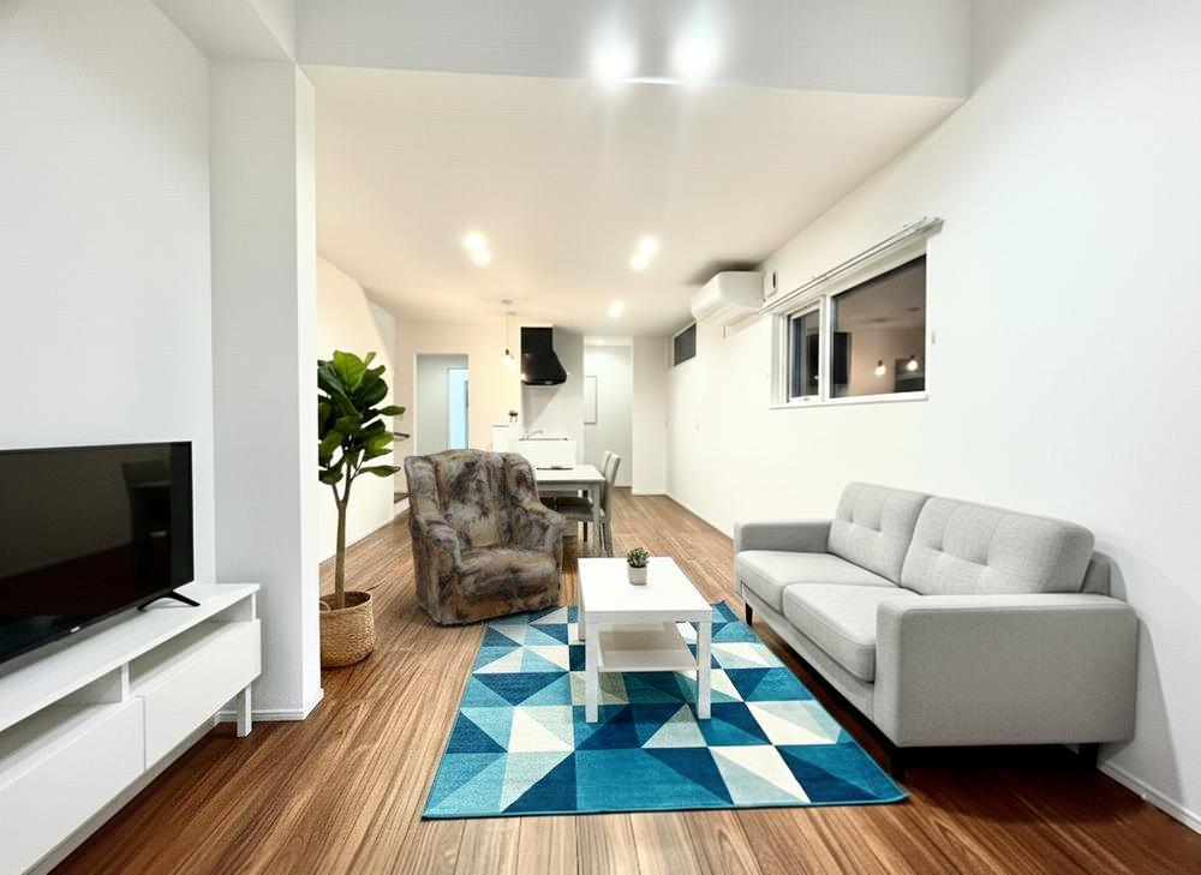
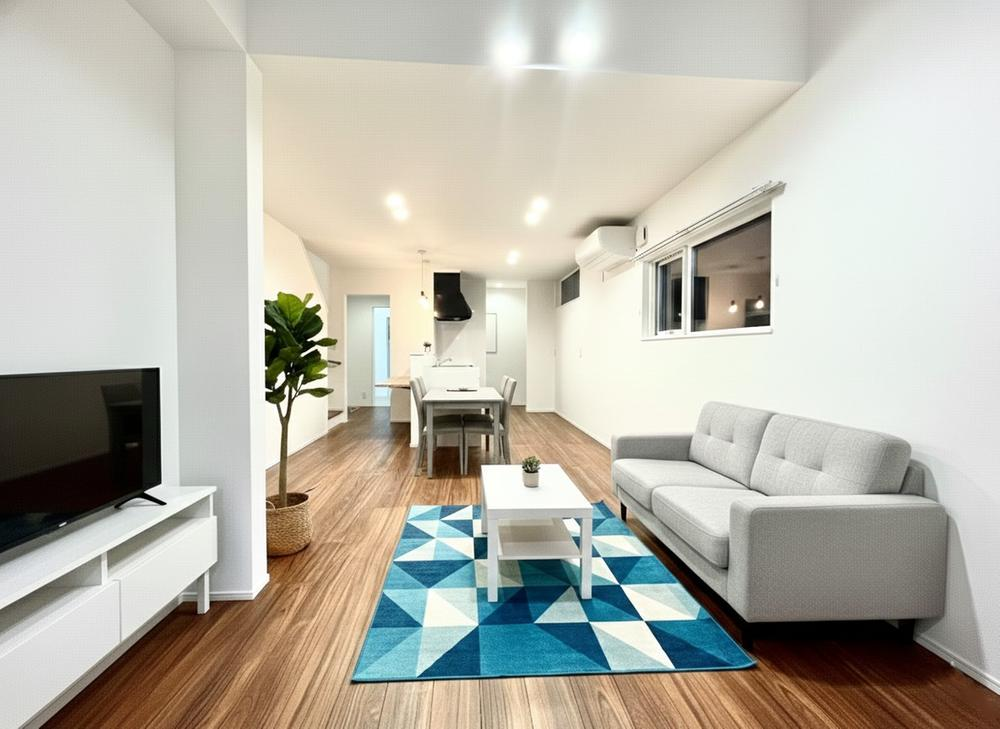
- armchair (483, 525)
